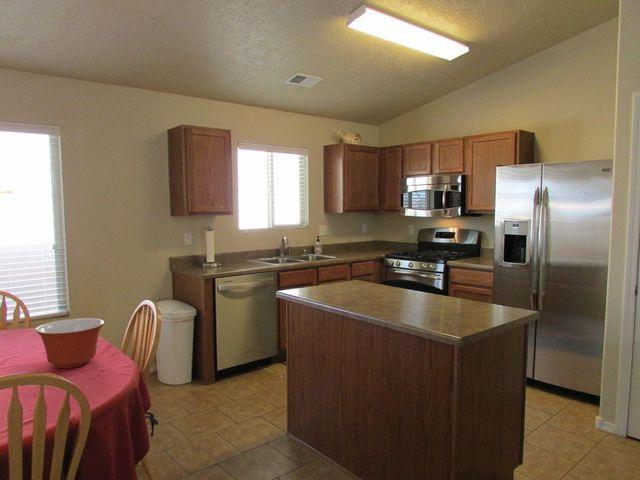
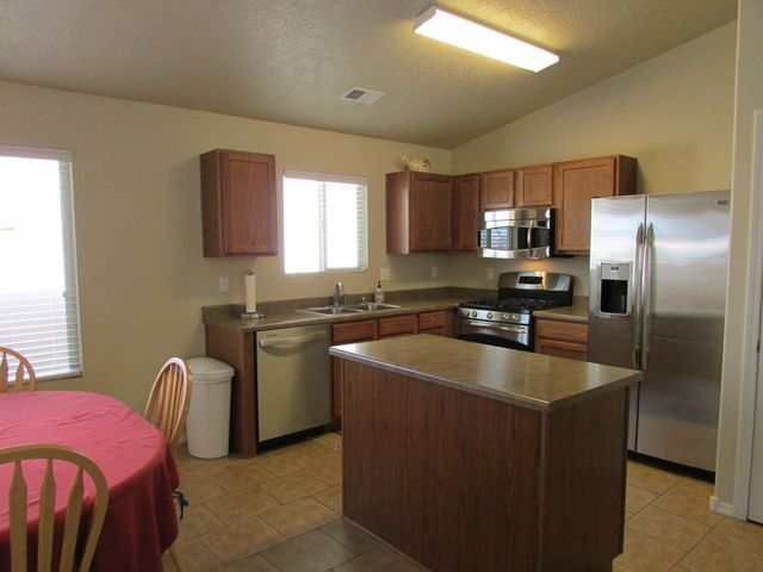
- mixing bowl (71, 344)
